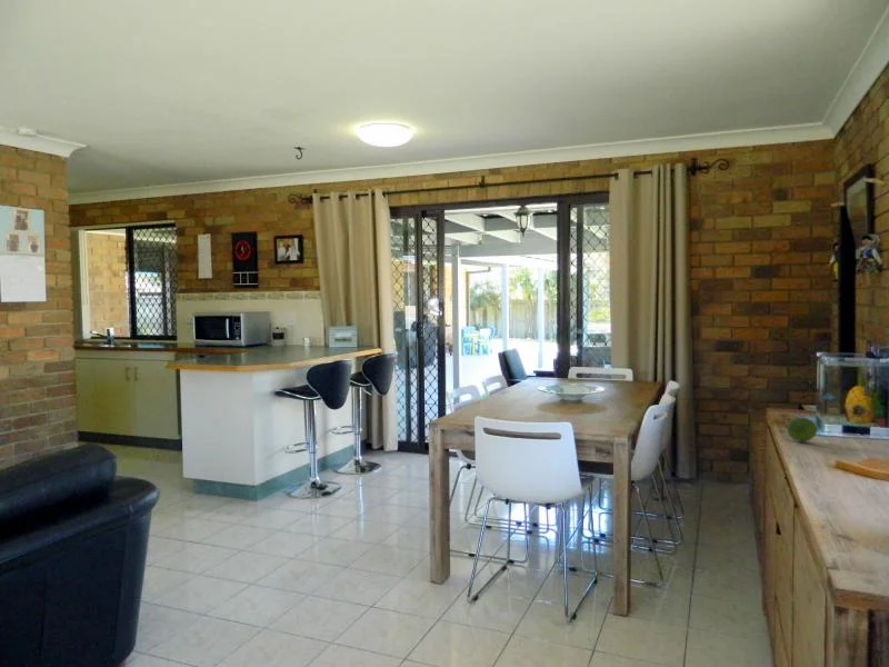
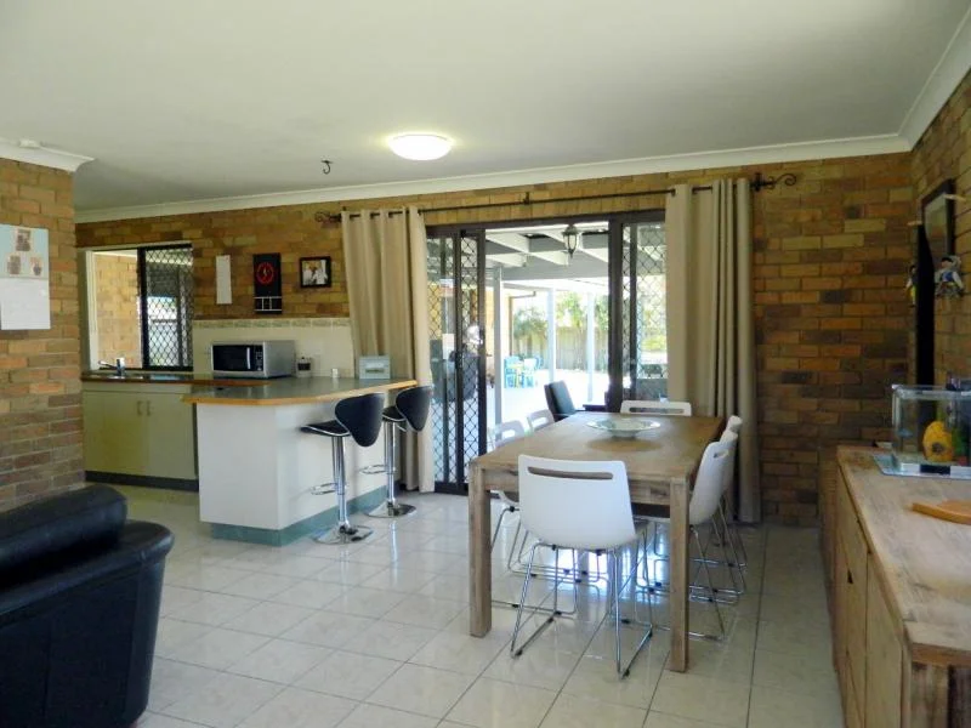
- fruit (801, 429)
